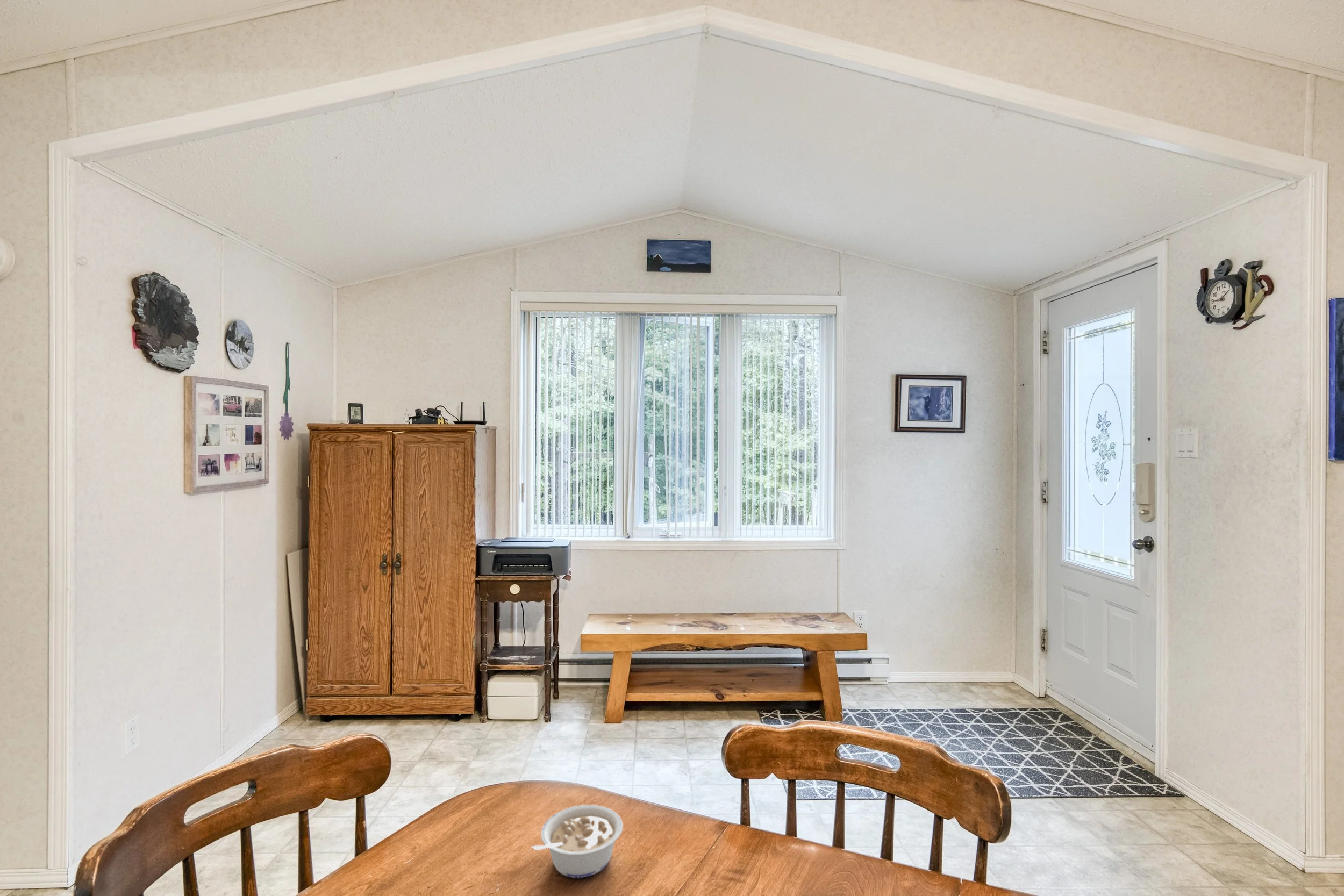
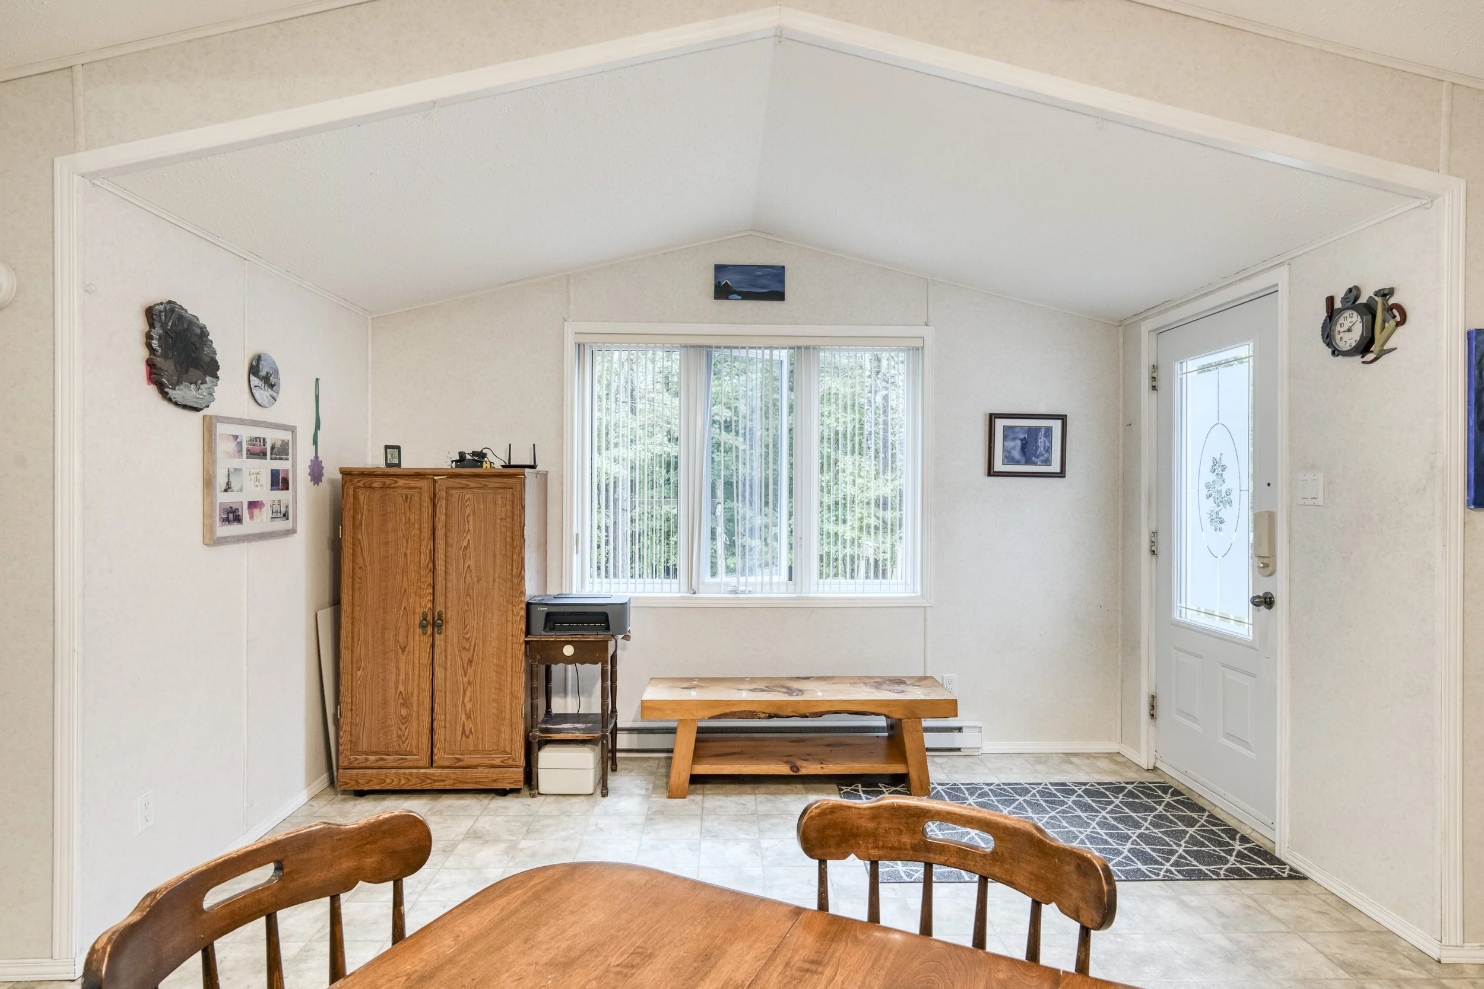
- legume (581, 842)
